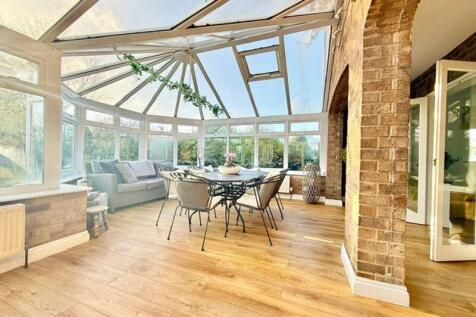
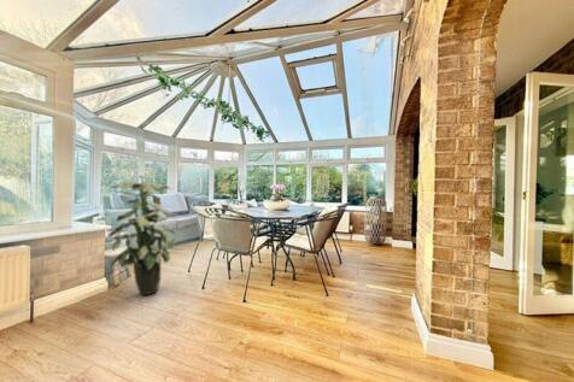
+ indoor plant (142, 234)
